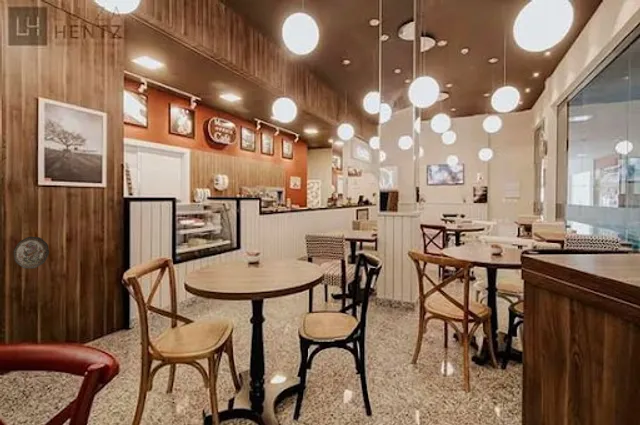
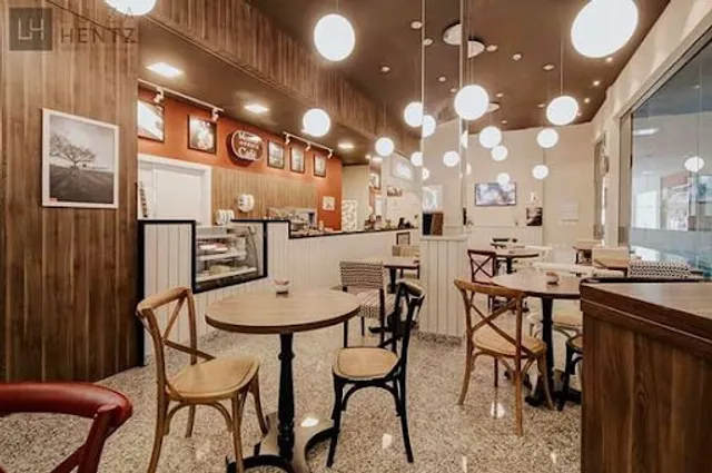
- decorative plate (31, 252)
